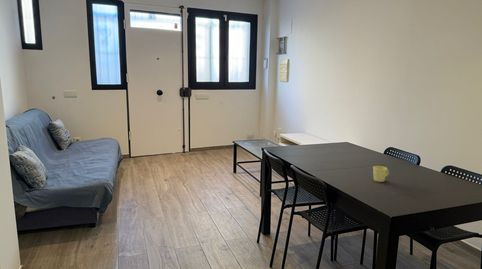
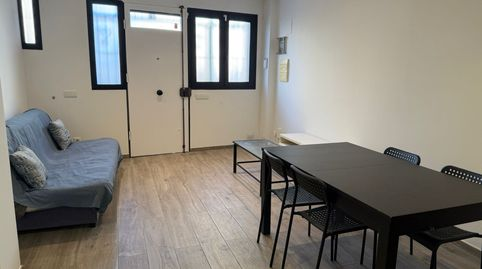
- cup (381, 173)
